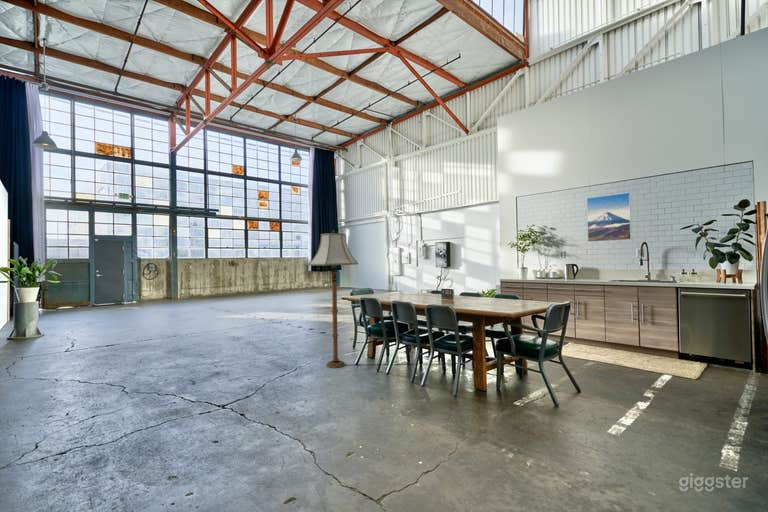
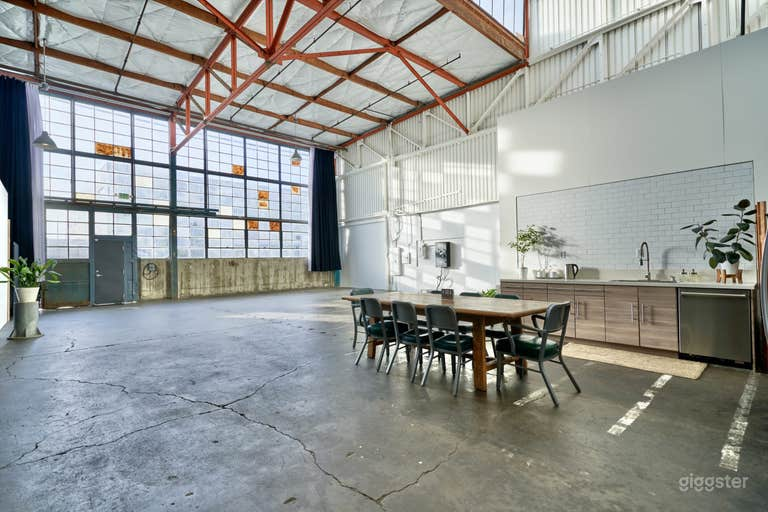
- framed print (608, 218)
- floor lamp (334, 297)
